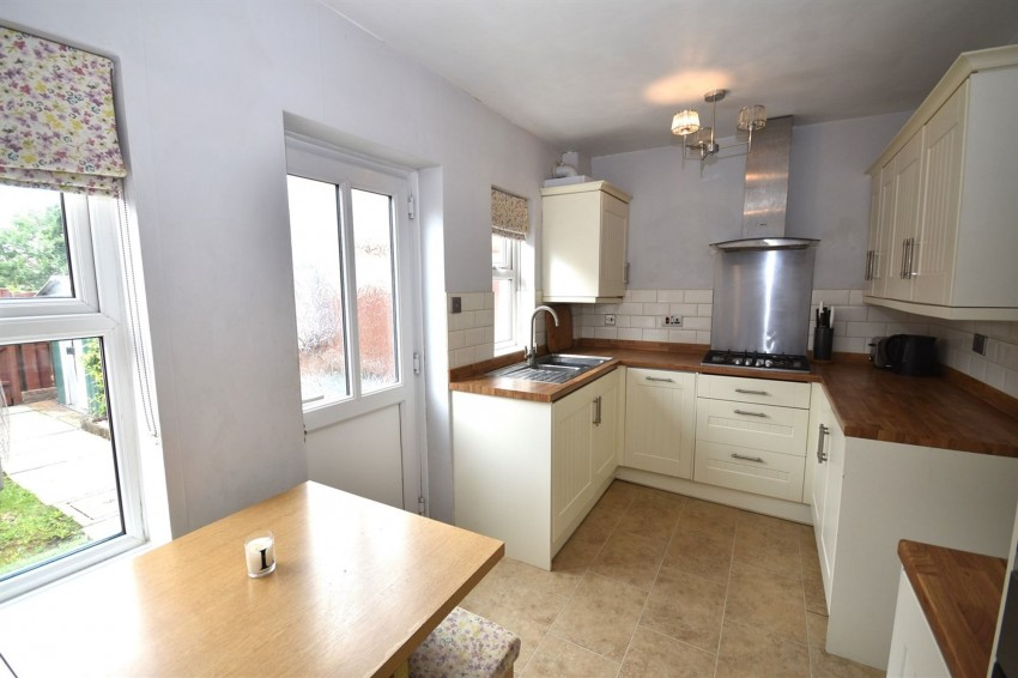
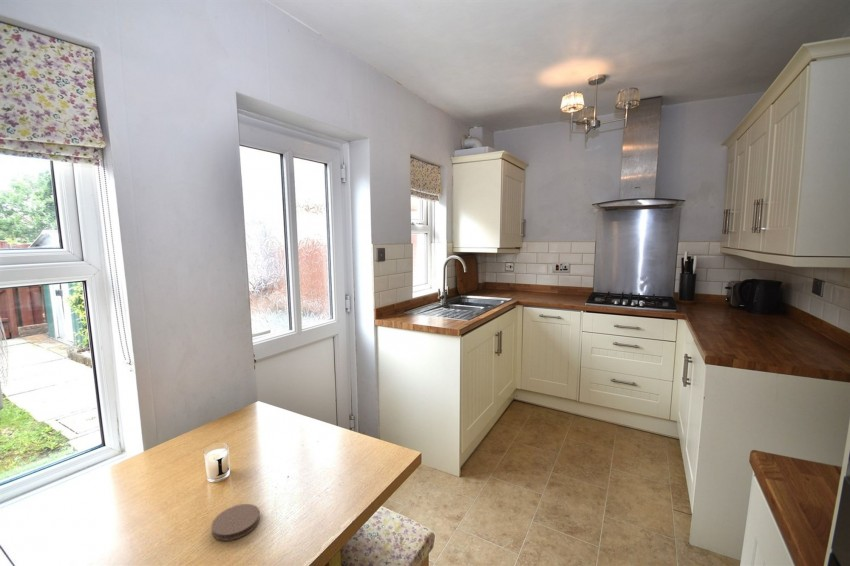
+ coaster (236, 521)
